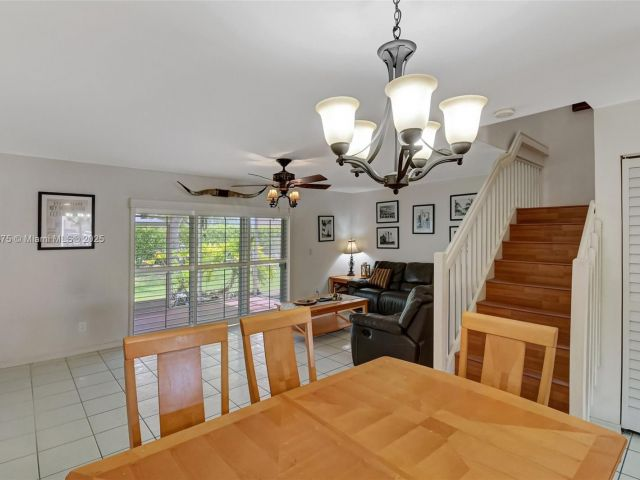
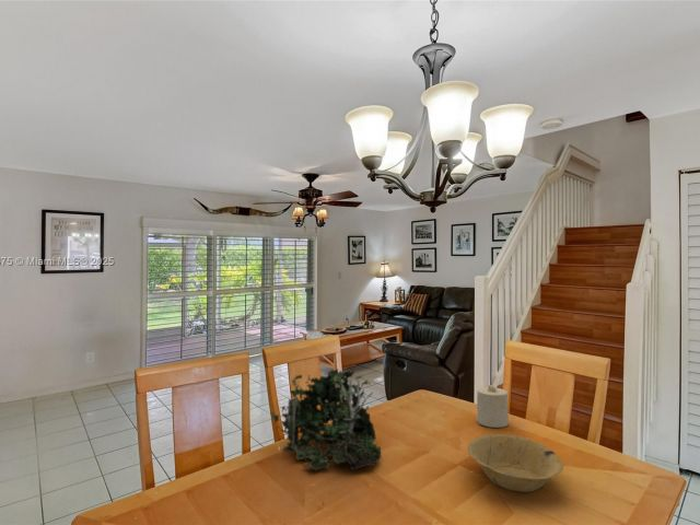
+ bowl (513, 465)
+ plant (337, 411)
+ candle (492, 402)
